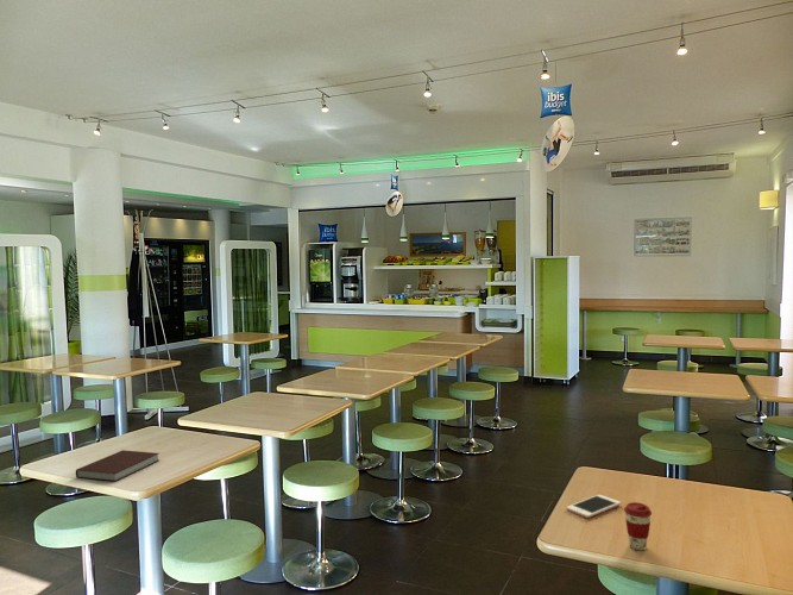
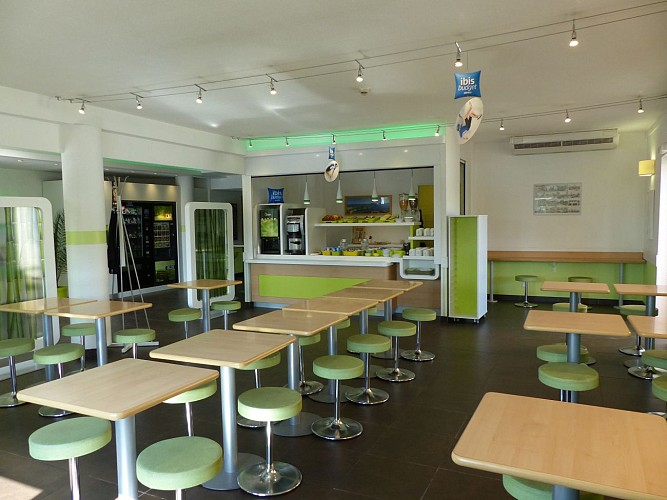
- notebook (119, 464)
- coffee cup (637, 526)
- cell phone (593, 506)
